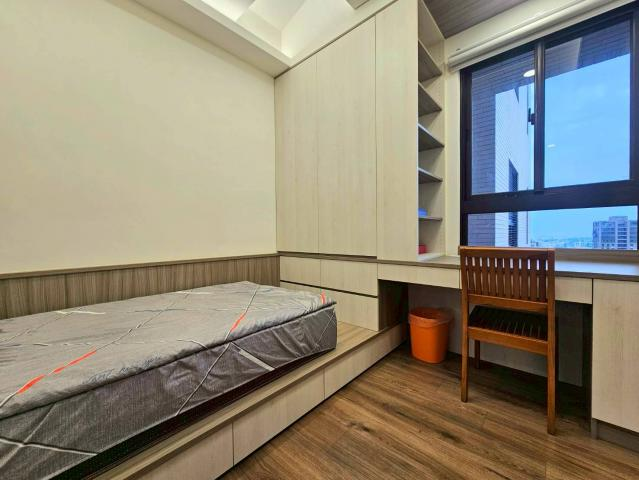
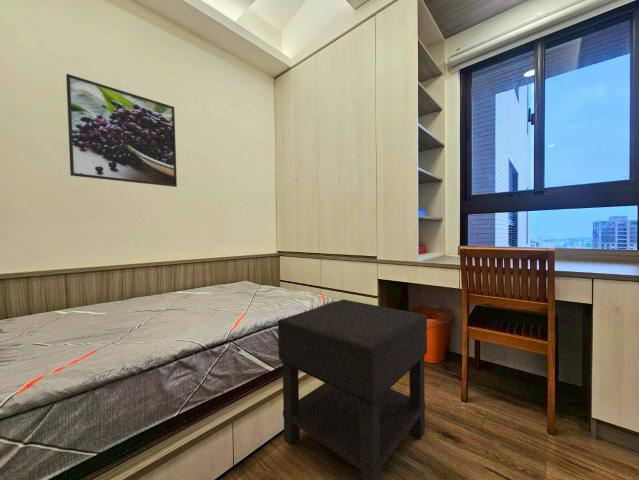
+ nightstand (354, 376)
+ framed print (128, 137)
